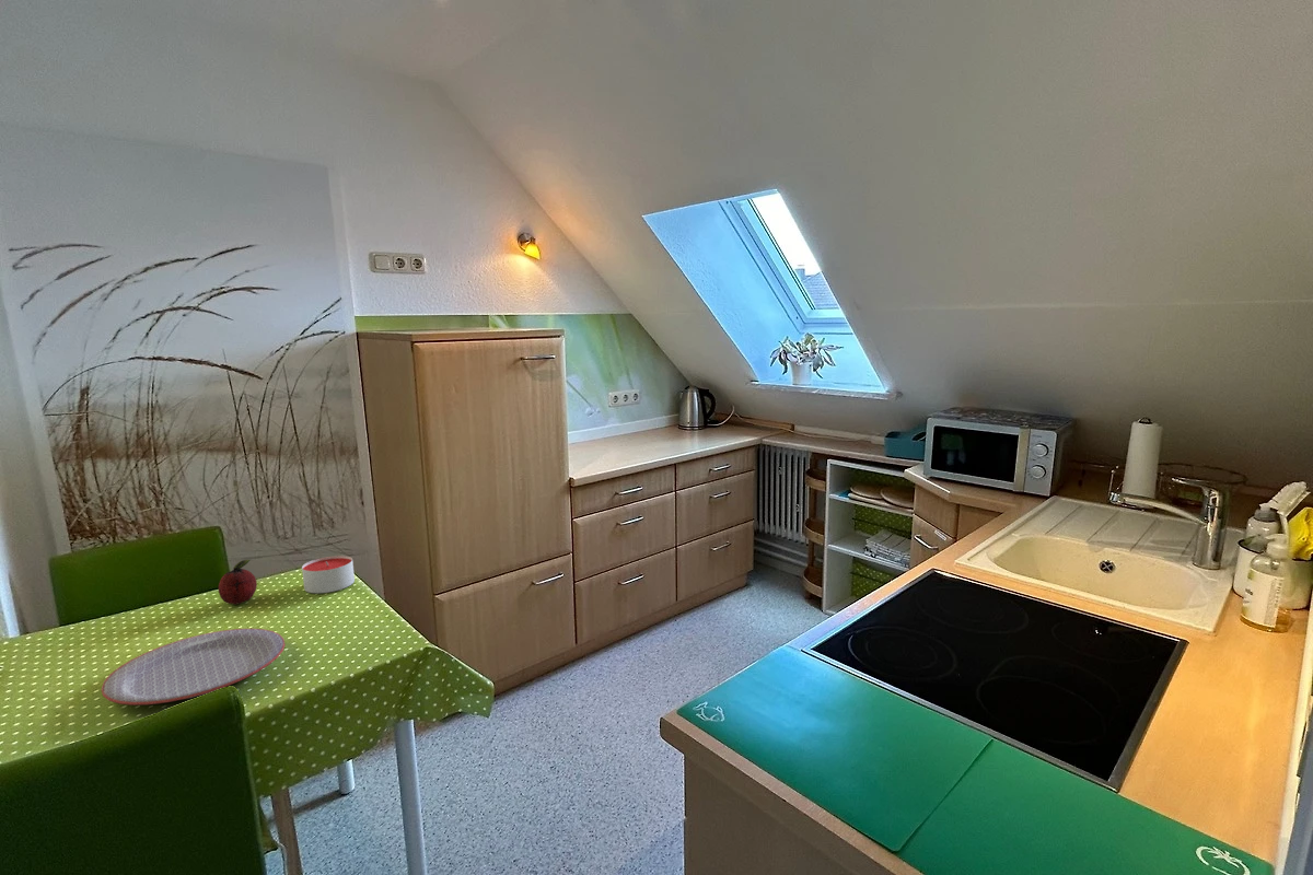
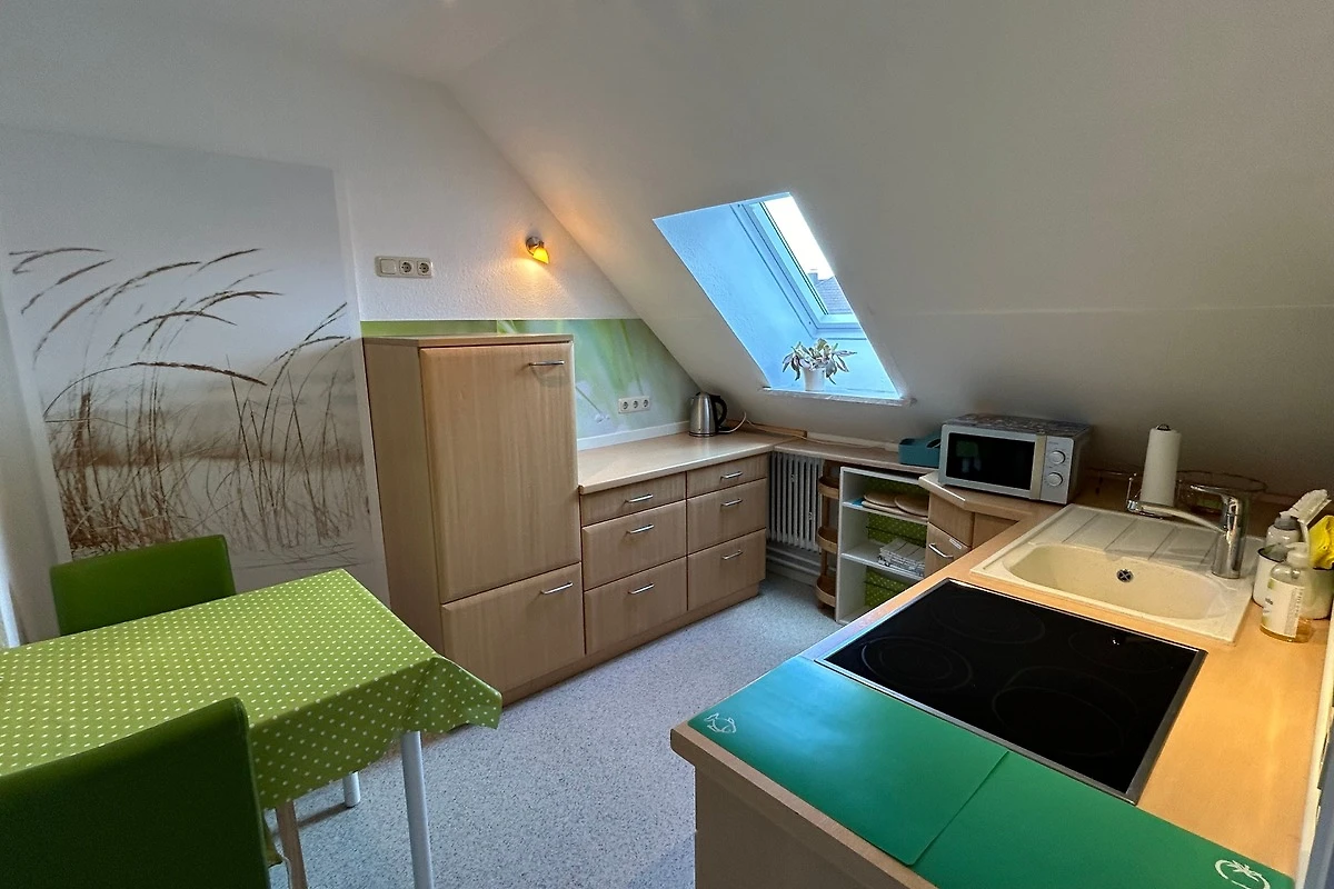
- candle (328, 573)
- plate (199, 666)
- fruit (239, 582)
